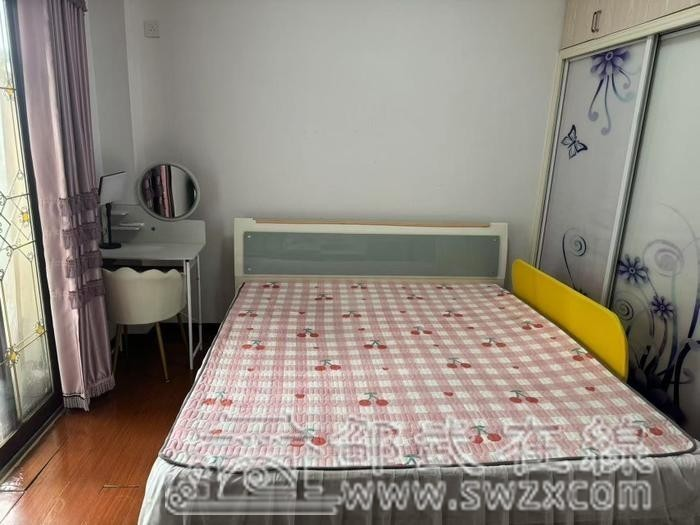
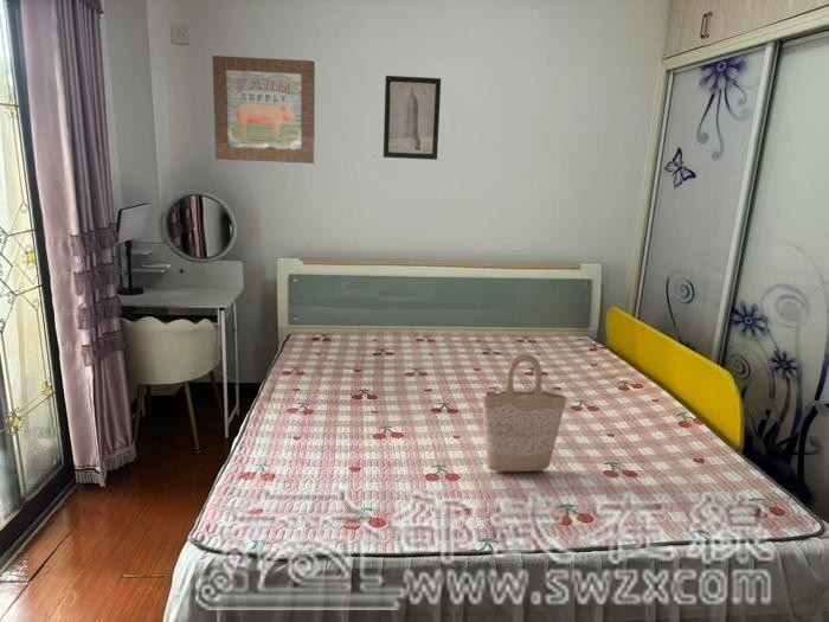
+ wall art (264, 110)
+ wall art (411, 117)
+ shopping bag (523, 415)
